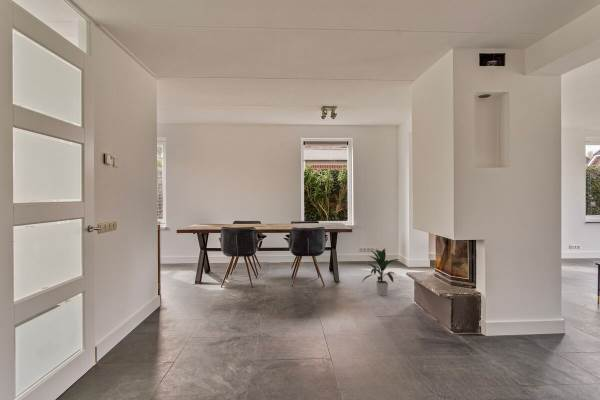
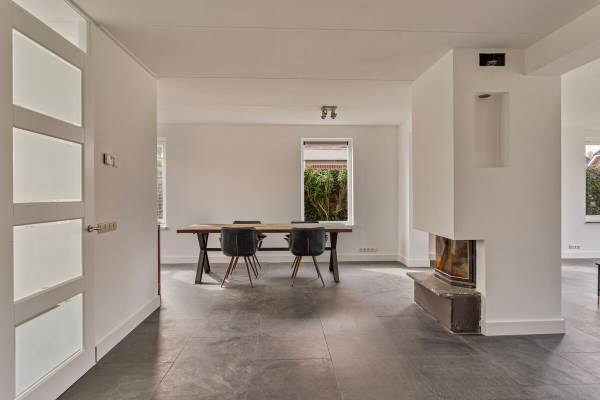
- indoor plant (379, 270)
